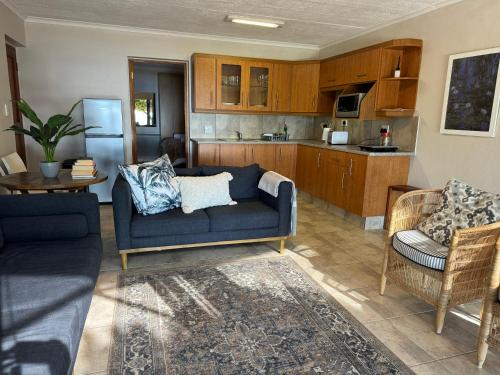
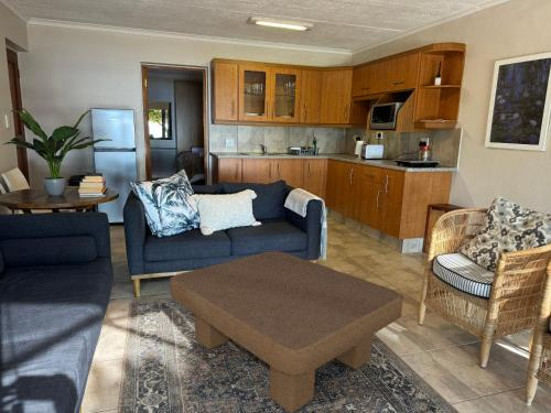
+ coffee table (281, 318)
